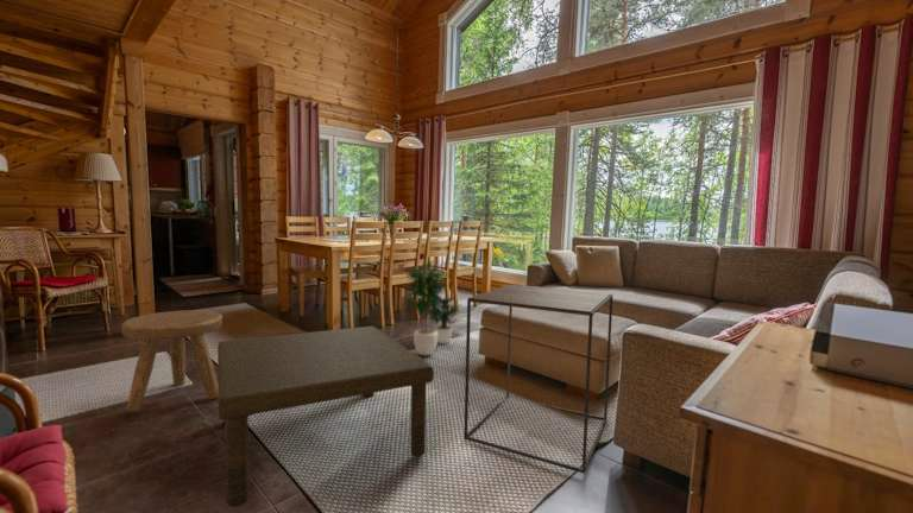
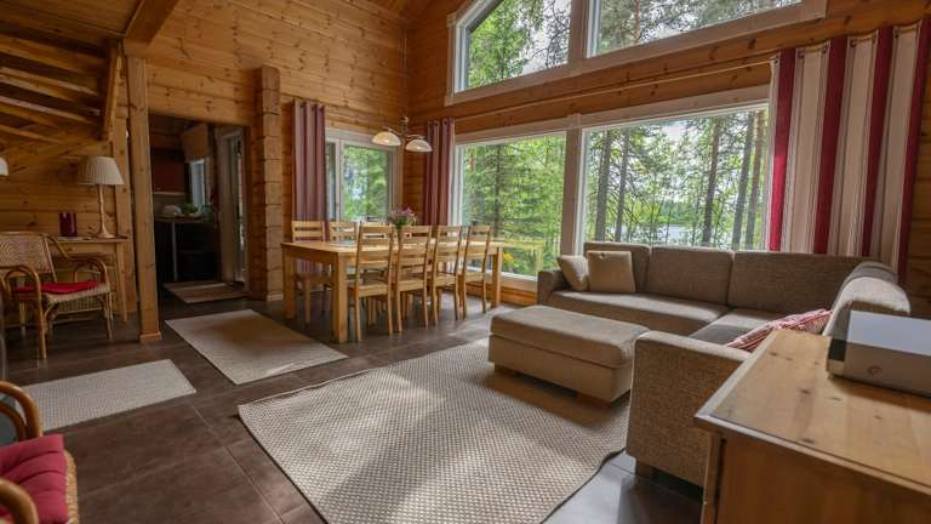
- potted plant (436, 302)
- side table (509, 362)
- coffee table (317, 395)
- stool (176, 357)
